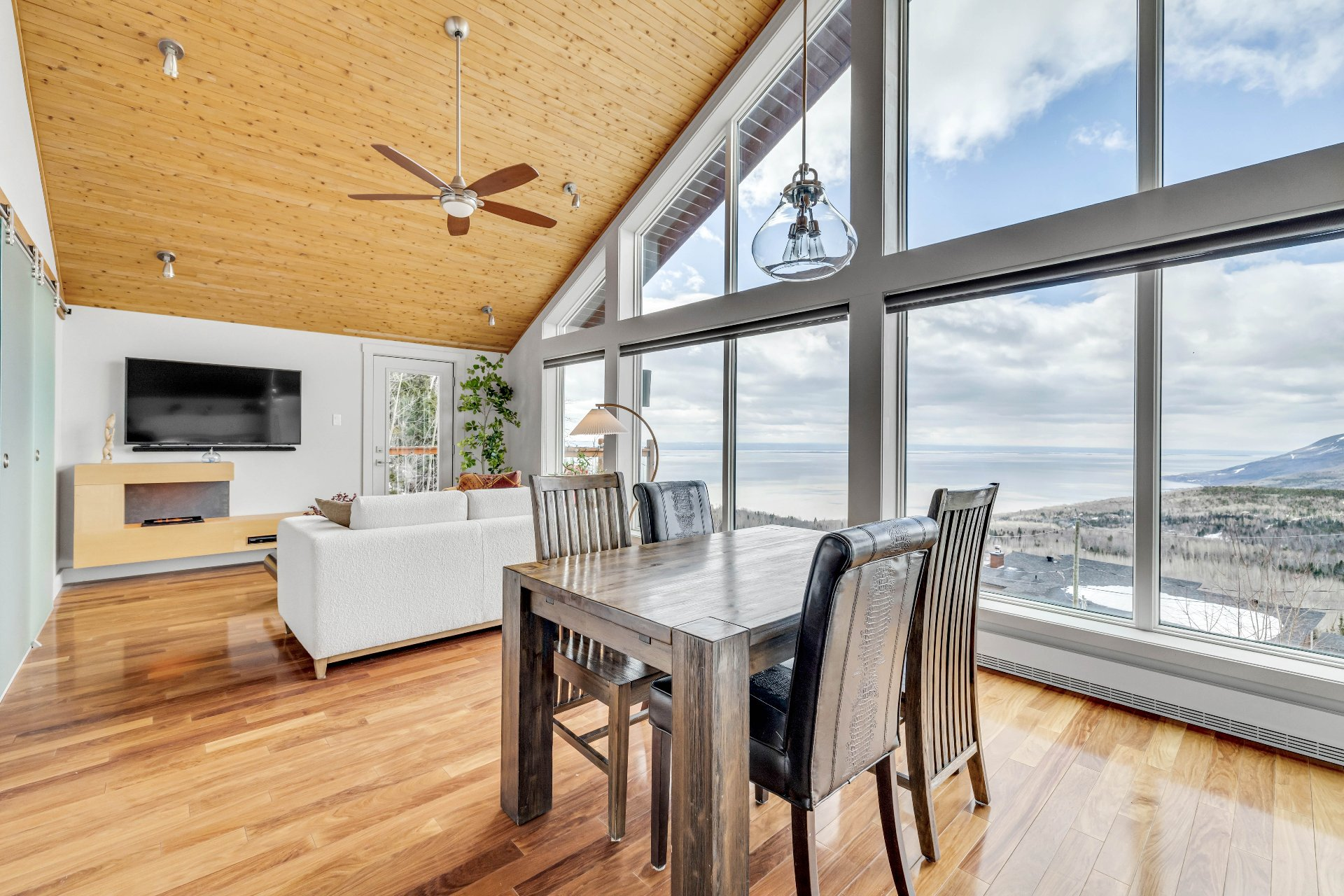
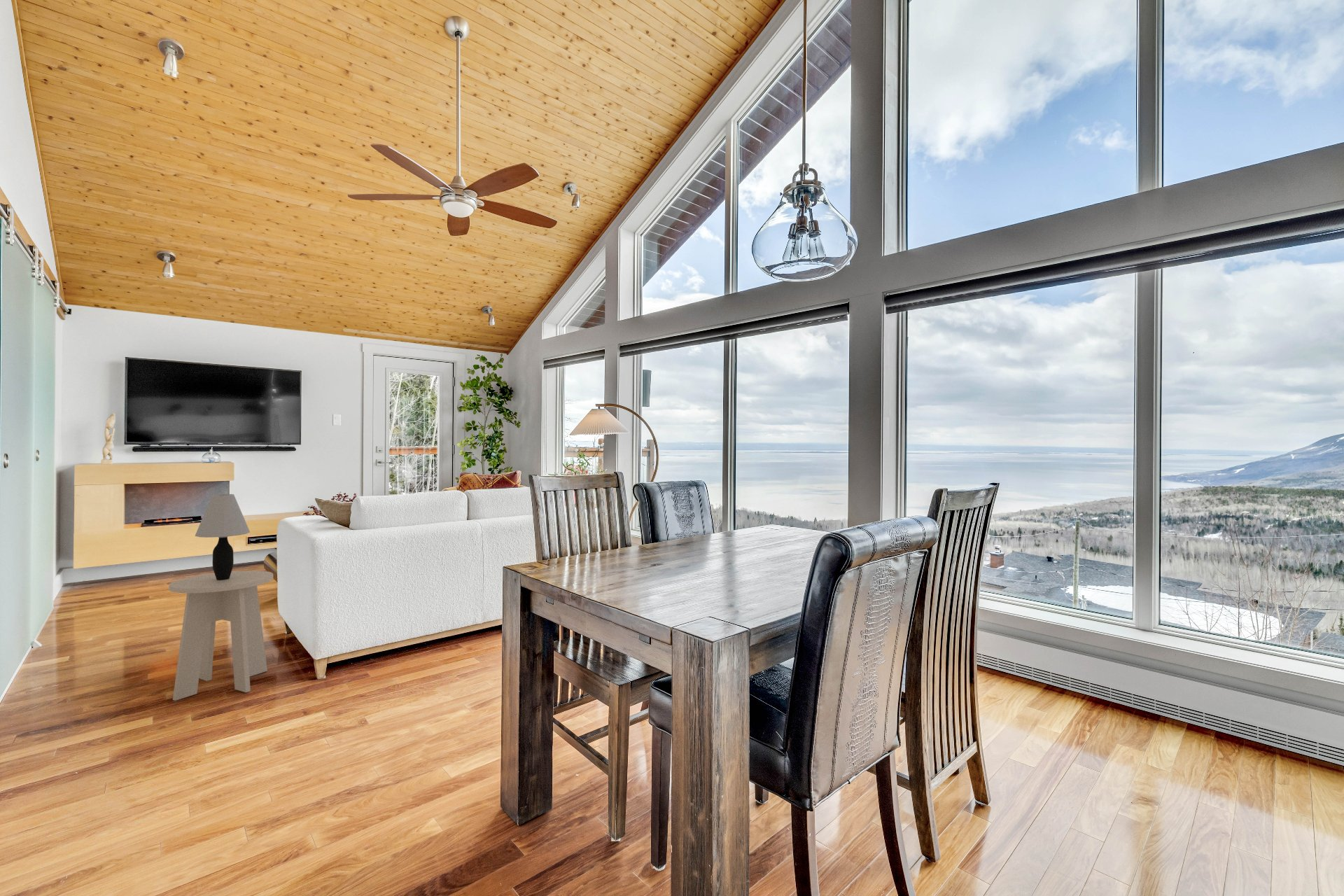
+ table lamp (223, 536)
+ side table (231, 631)
